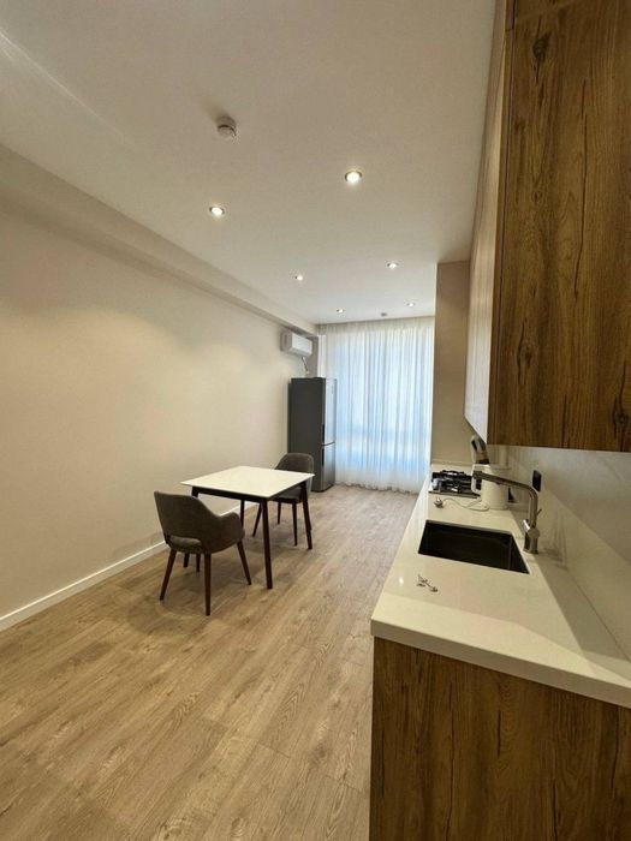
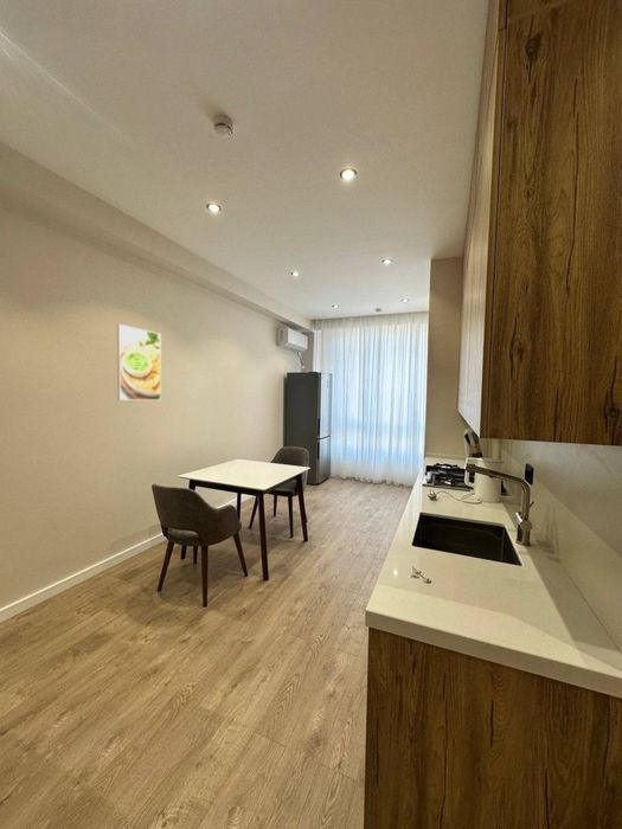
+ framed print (140, 365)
